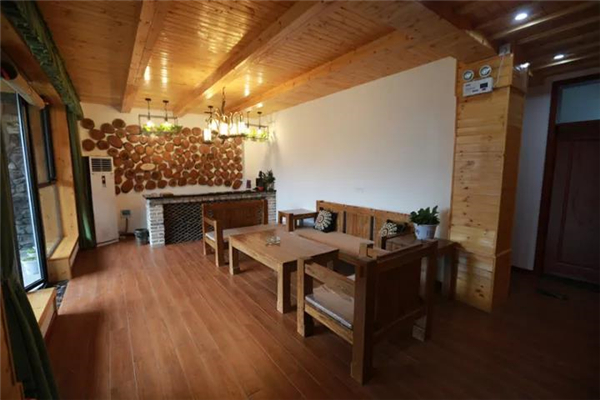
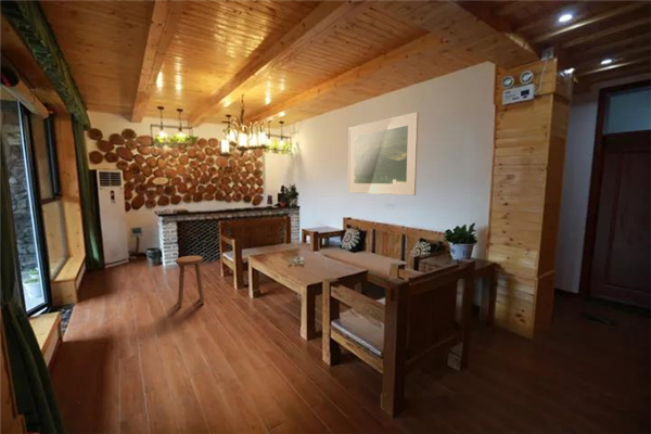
+ stool (196, 279)
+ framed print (378, 157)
